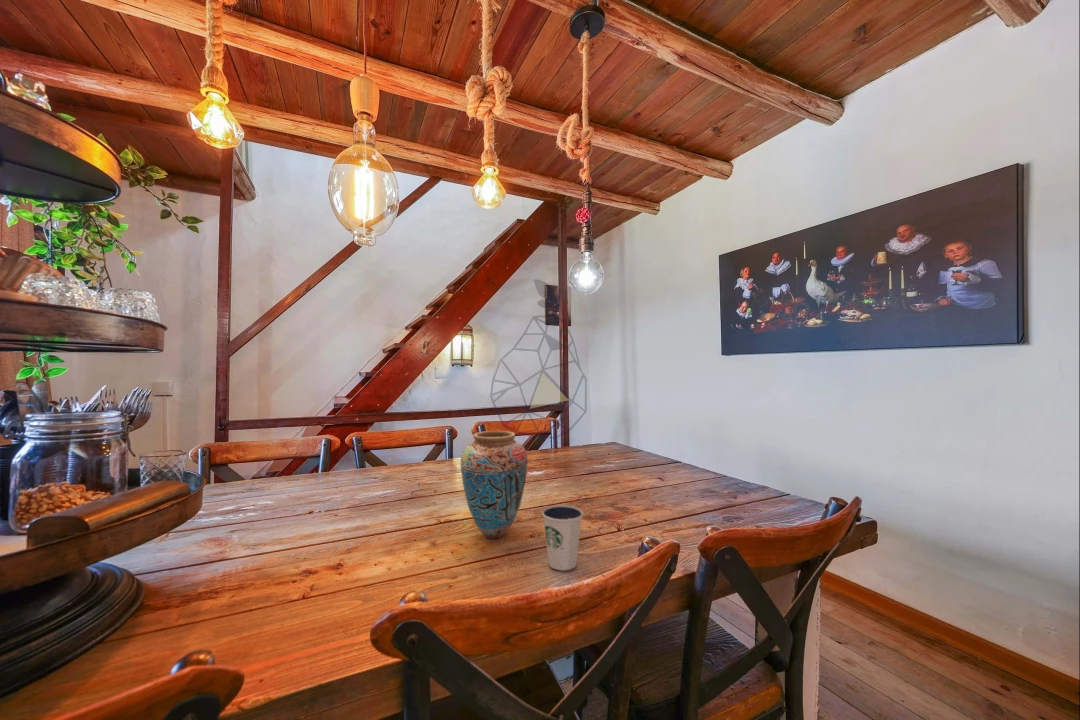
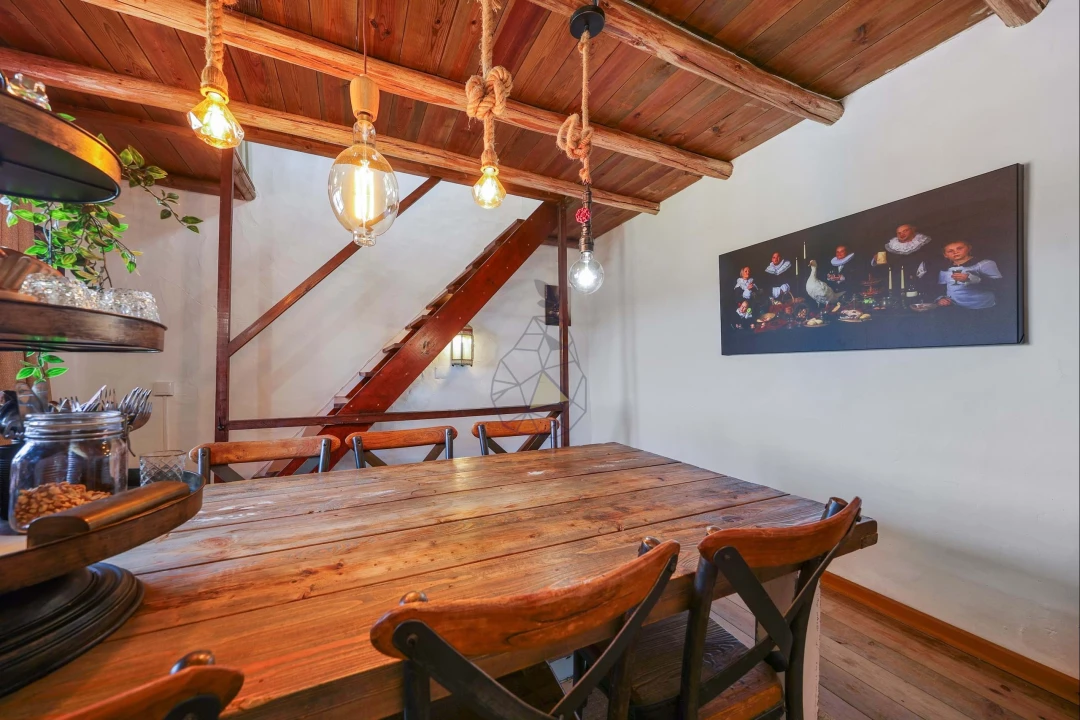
- vase (494, 484)
- dixie cup (562, 537)
